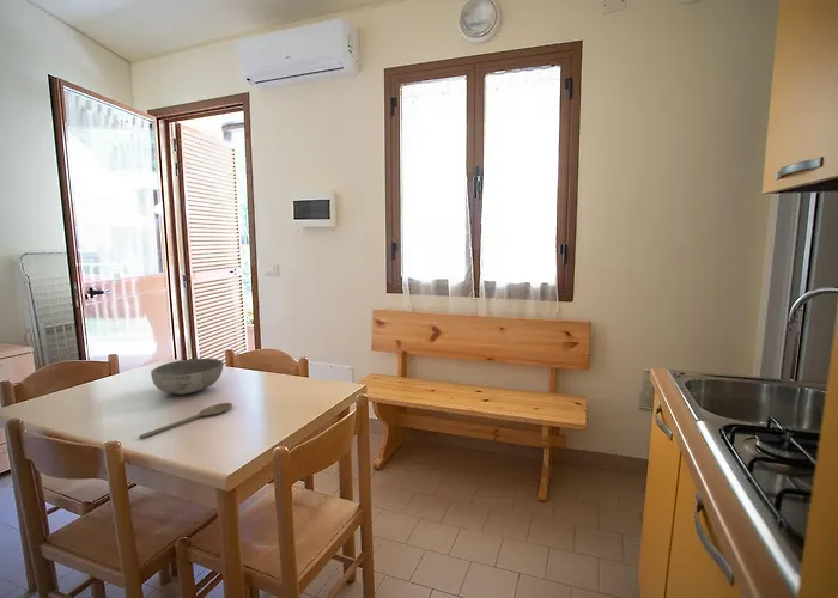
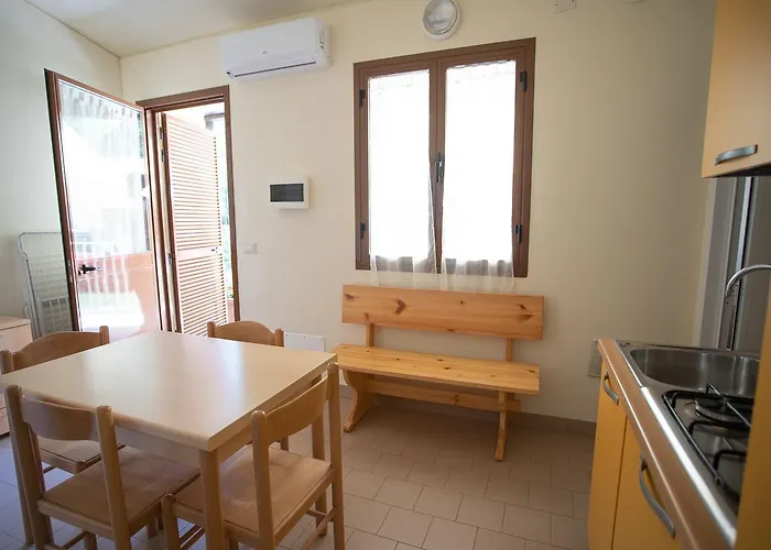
- bowl (188, 378)
- wooden spoon (189, 419)
